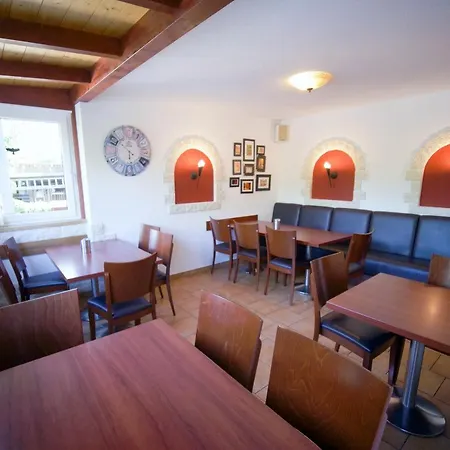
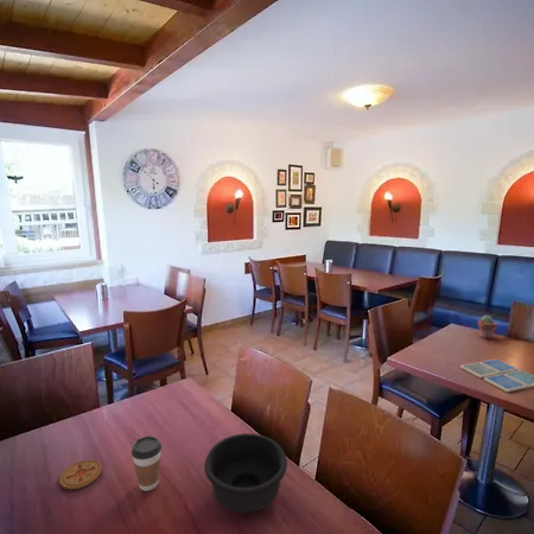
+ coaster (81, 473)
+ potted succulent (487, 325)
+ drink coaster (501, 374)
+ bowl (246, 476)
+ coffee cup (147, 464)
